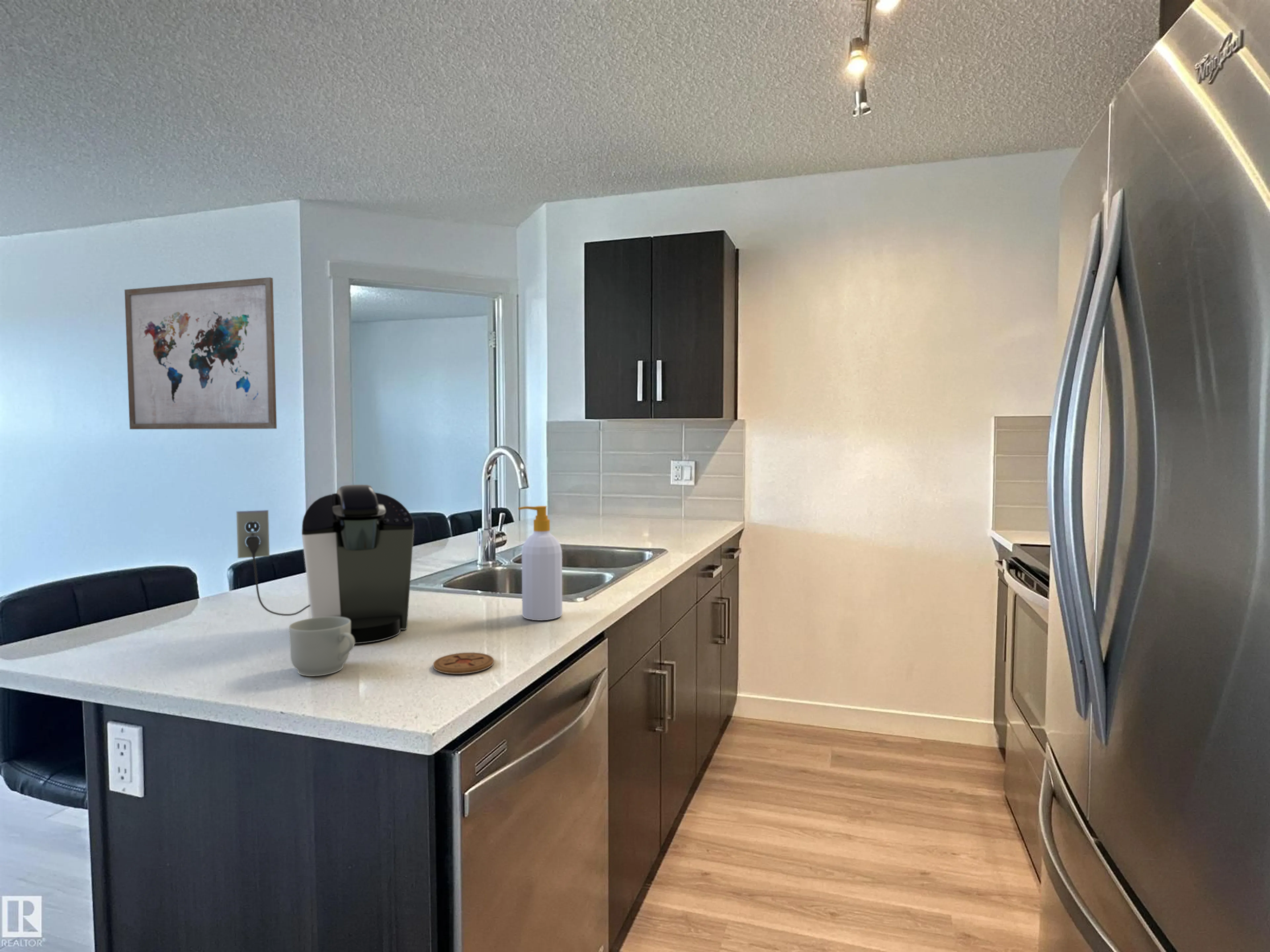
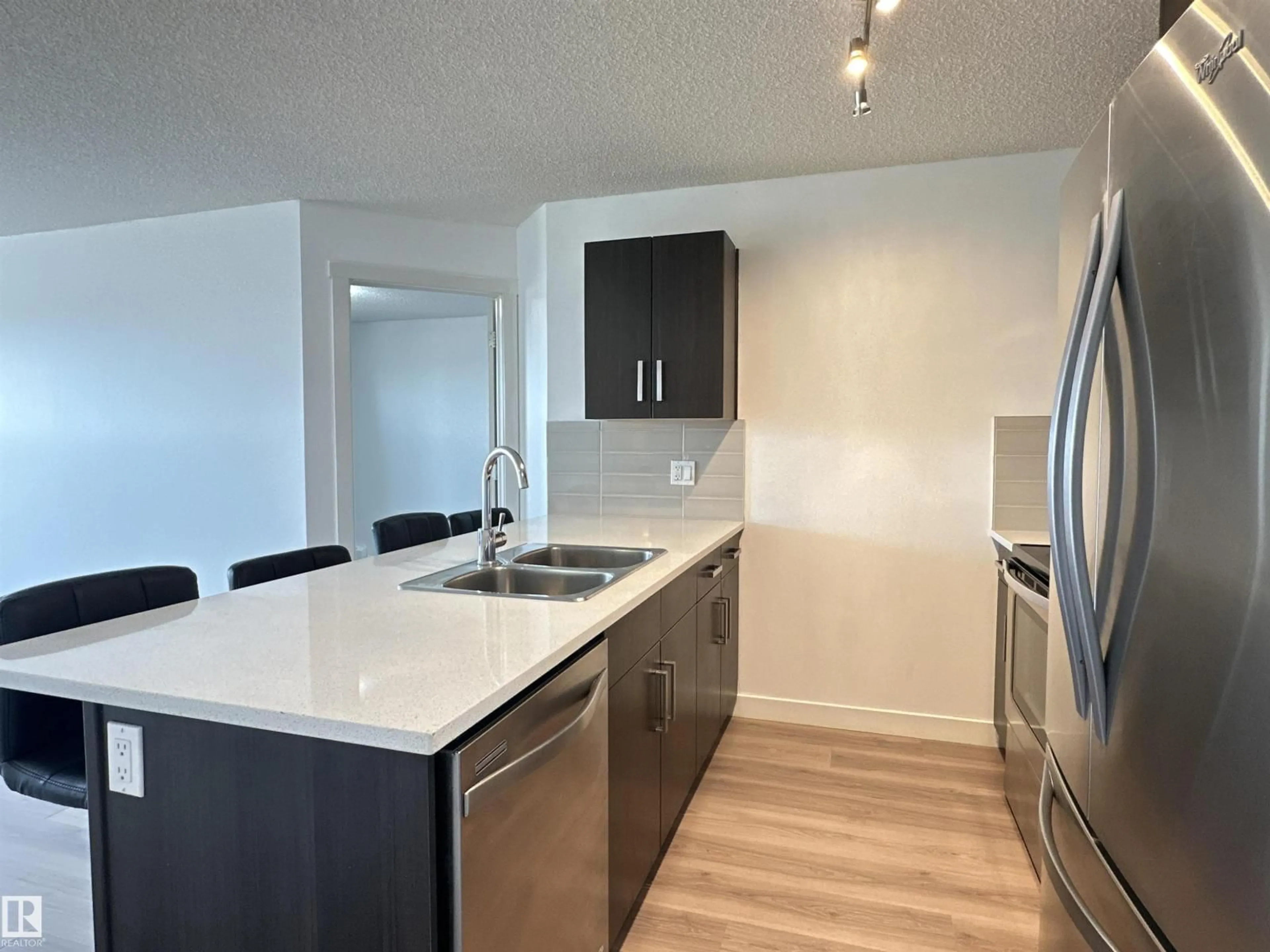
- mug (326, 647)
- coaster (464, 663)
- soap bottle (540, 561)
- wall art (198, 357)
- coffee maker (327, 560)
